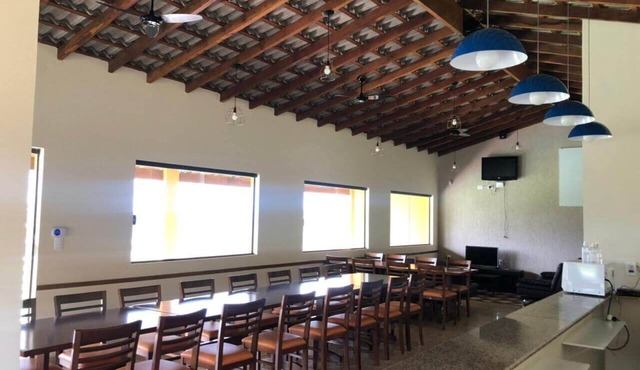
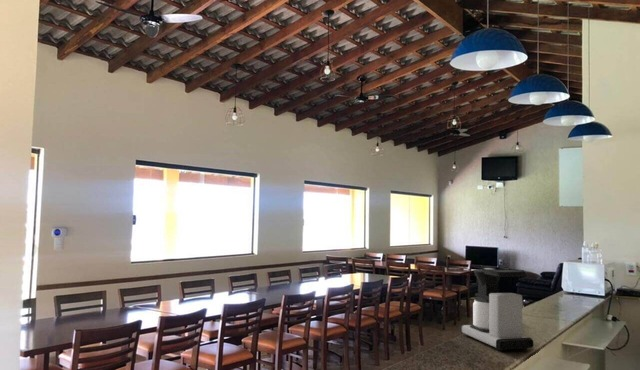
+ coffee maker (494, 305)
